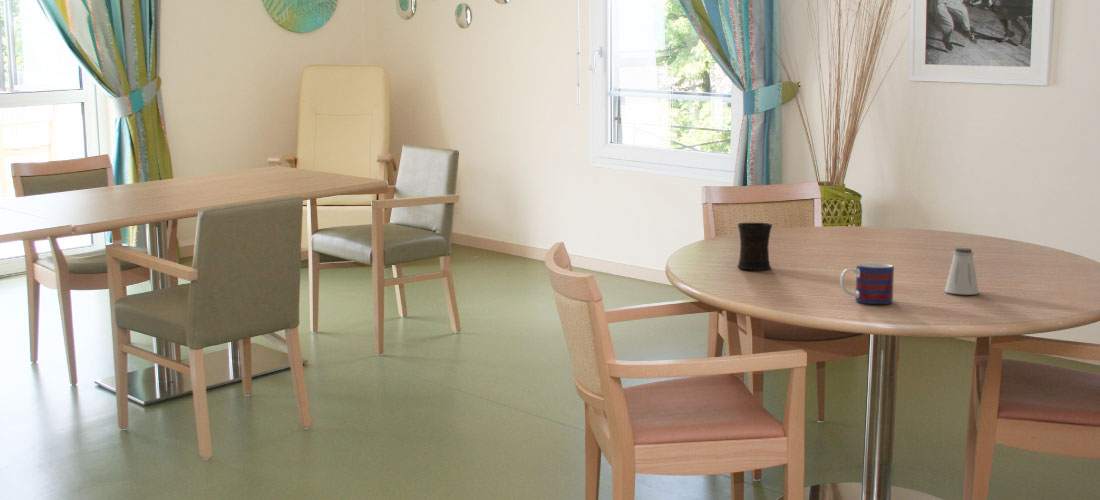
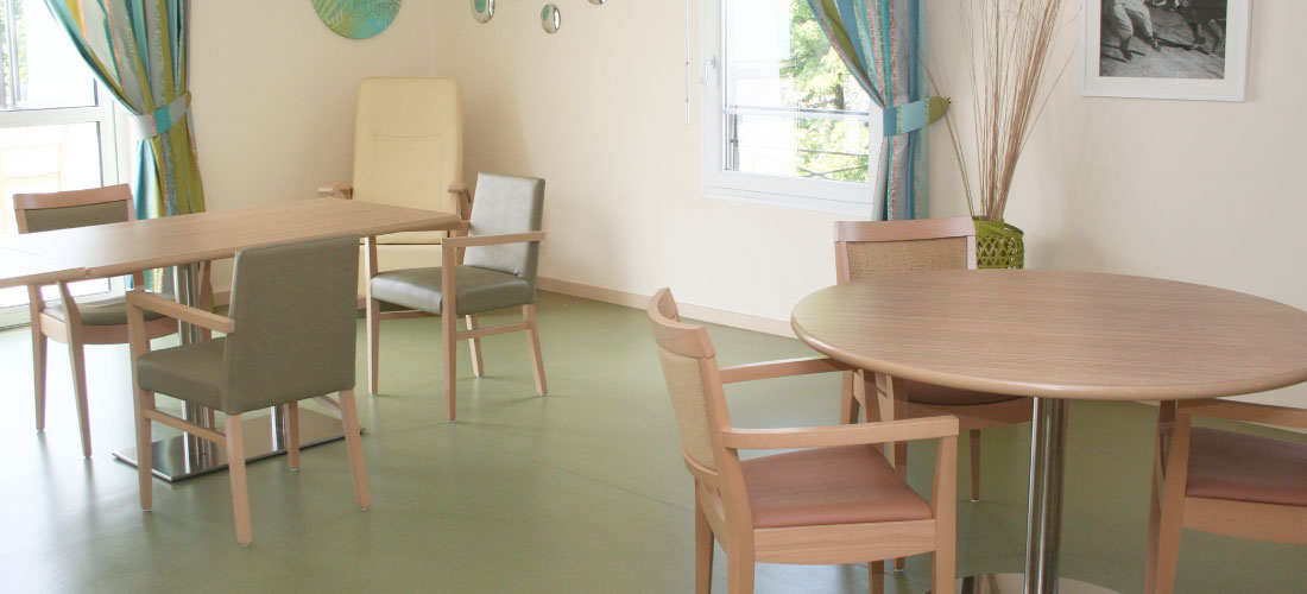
- mug (753, 245)
- mug (866, 283)
- saltshaker (962, 270)
